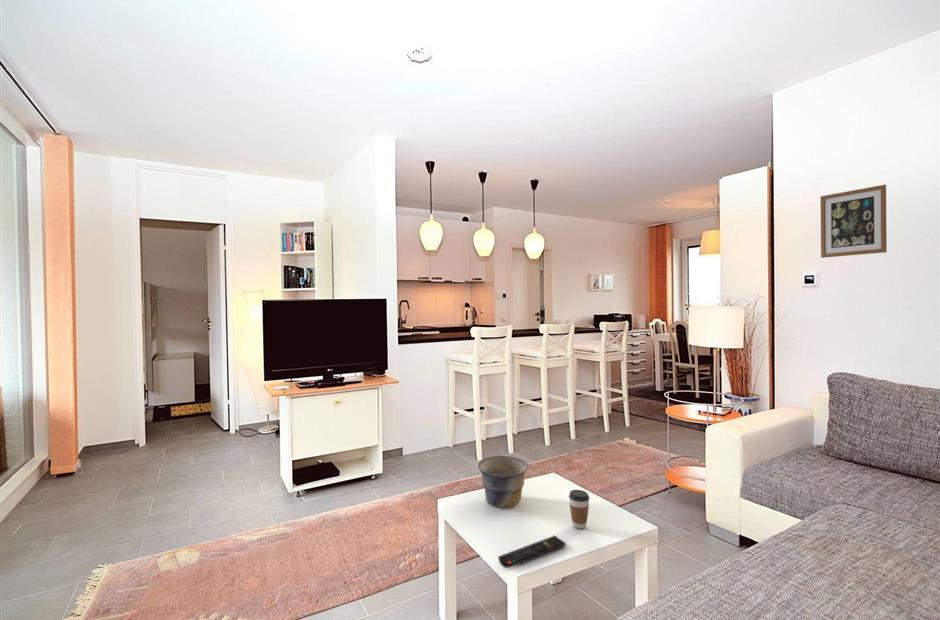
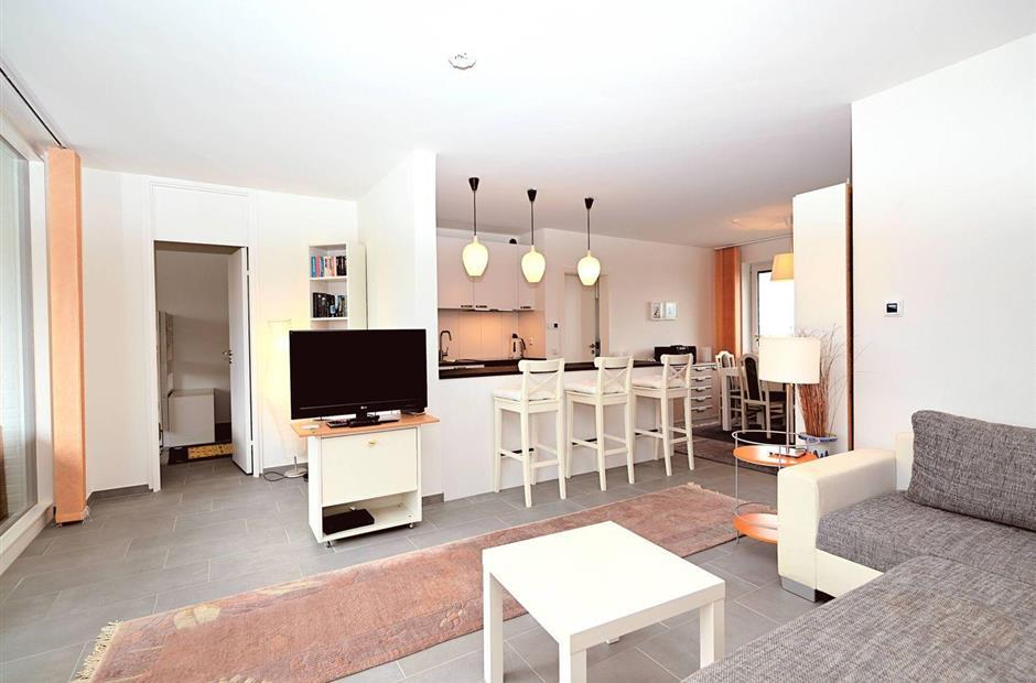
- bowl (503, 482)
- wall art (851, 223)
- remote control (532, 551)
- coffee cup (579, 509)
